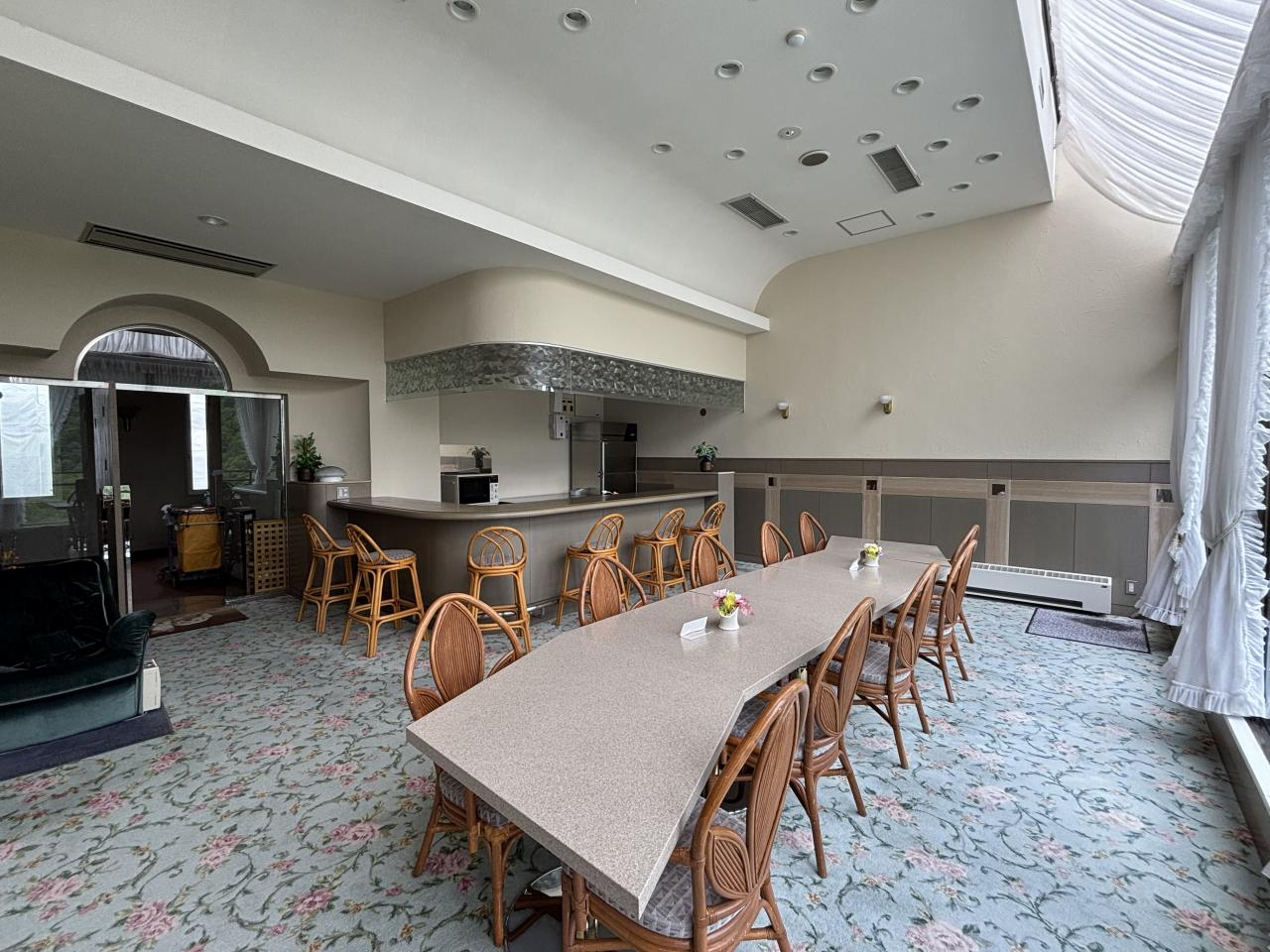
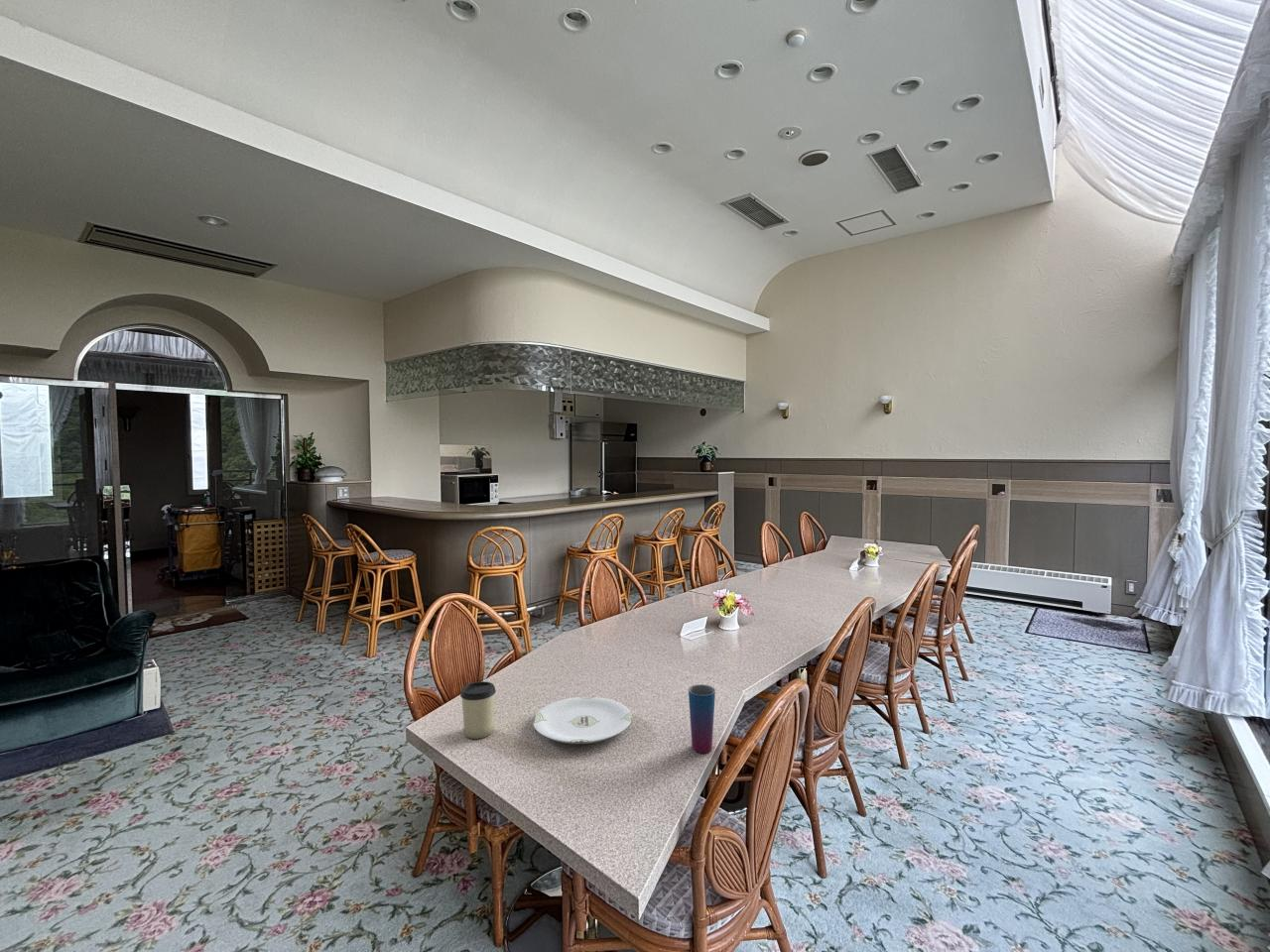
+ cup (478, 709)
+ plate (582, 721)
+ cup (701, 718)
